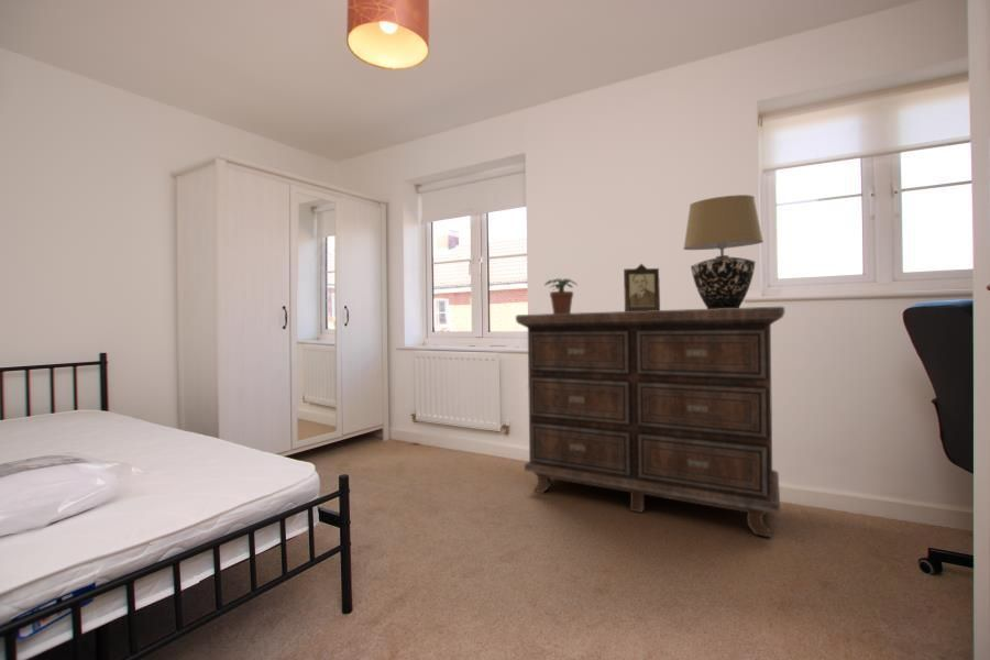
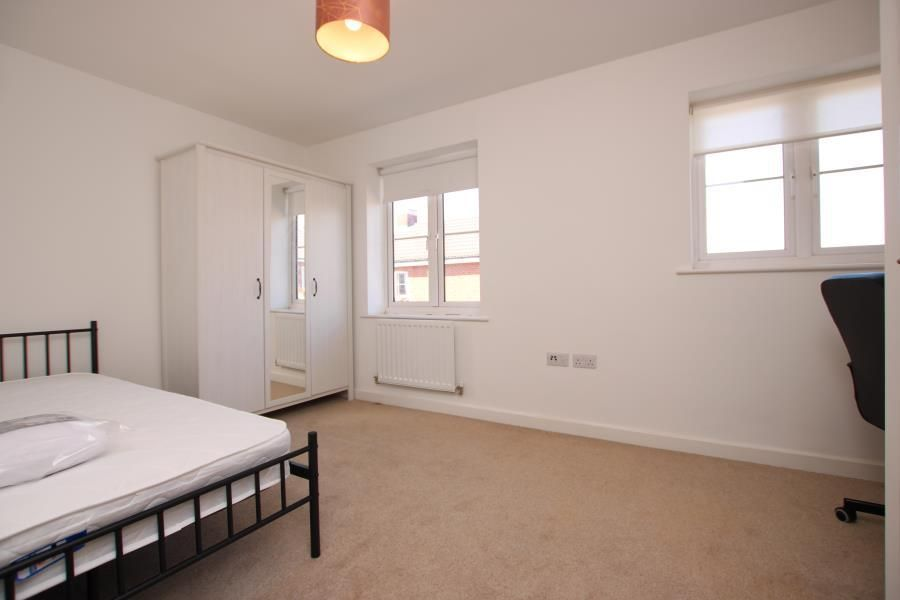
- table lamp (722, 256)
- photo frame (639, 287)
- dresser (645, 404)
- potted plant (561, 296)
